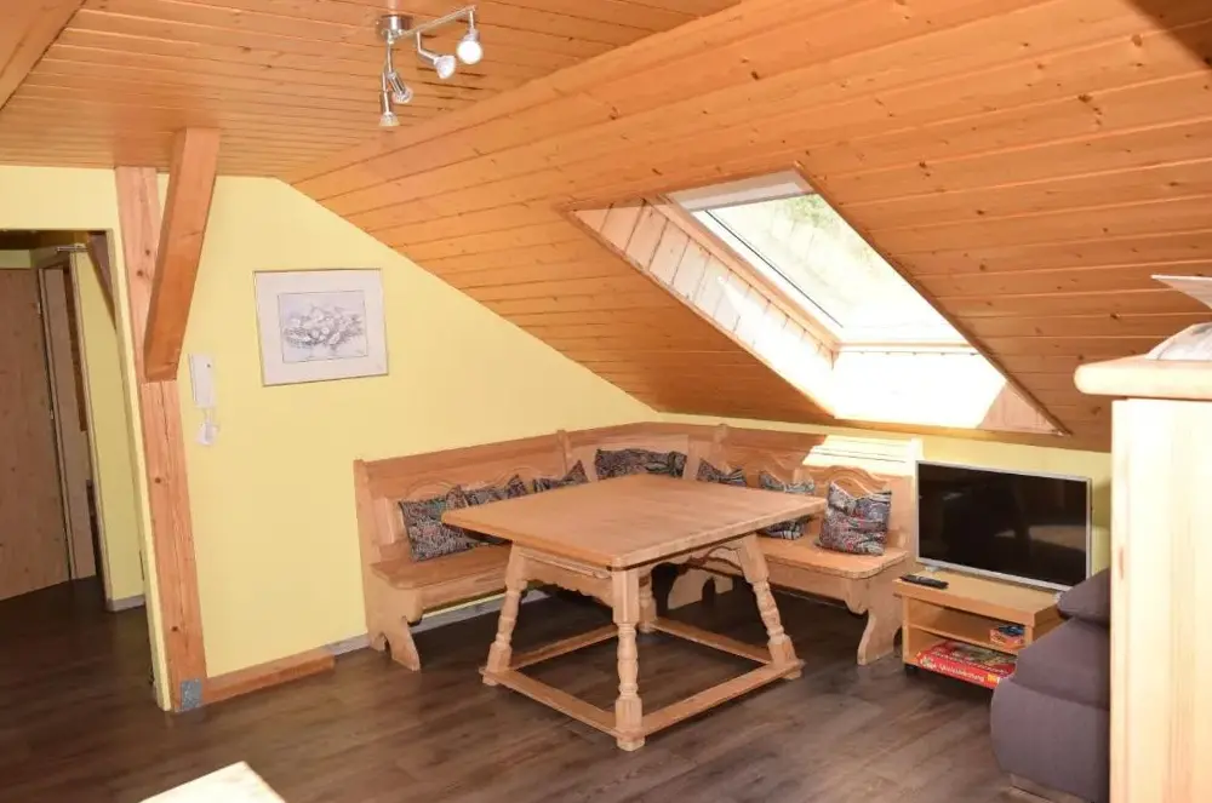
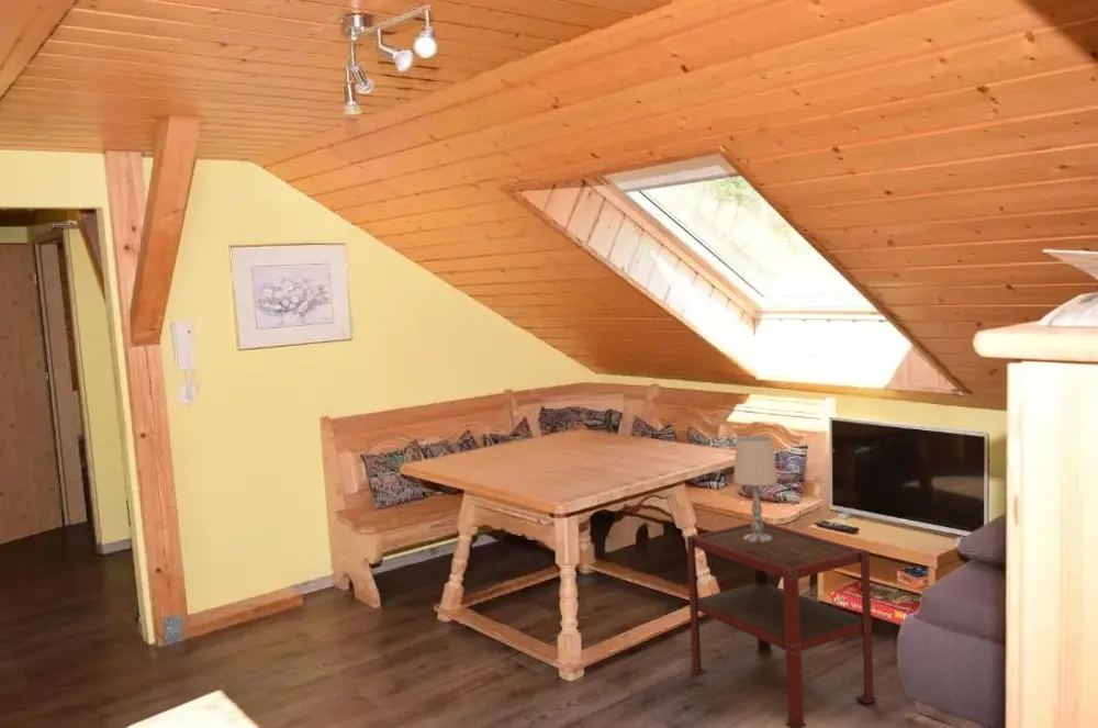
+ side table (775, 615)
+ table lamp (755, 488)
